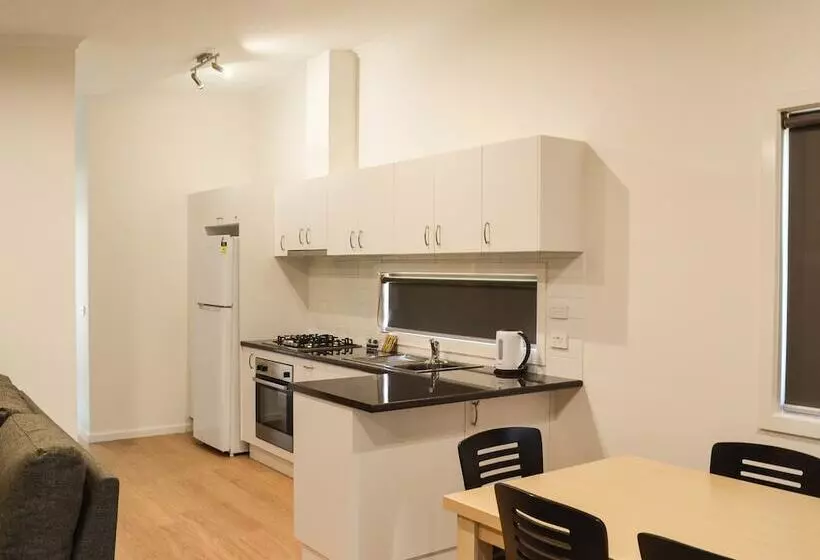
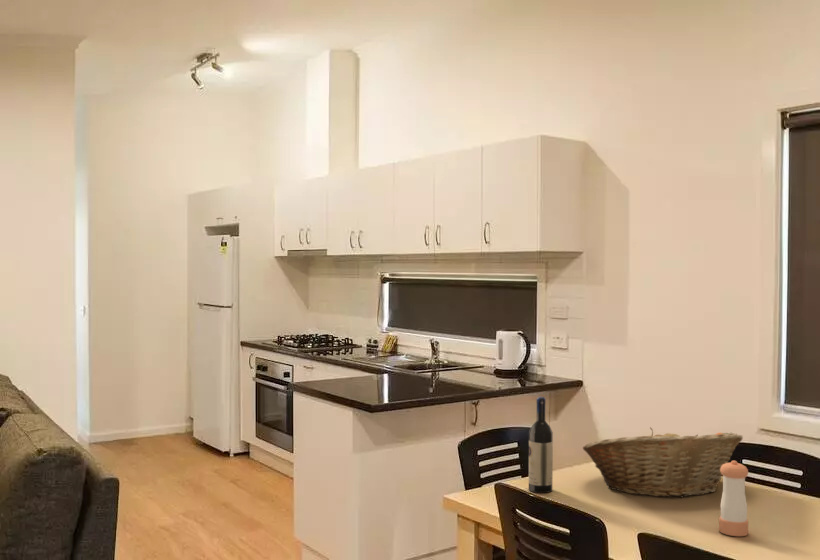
+ pepper shaker (733, 496)
+ fruit basket (661, 455)
+ wine bottle (540, 443)
